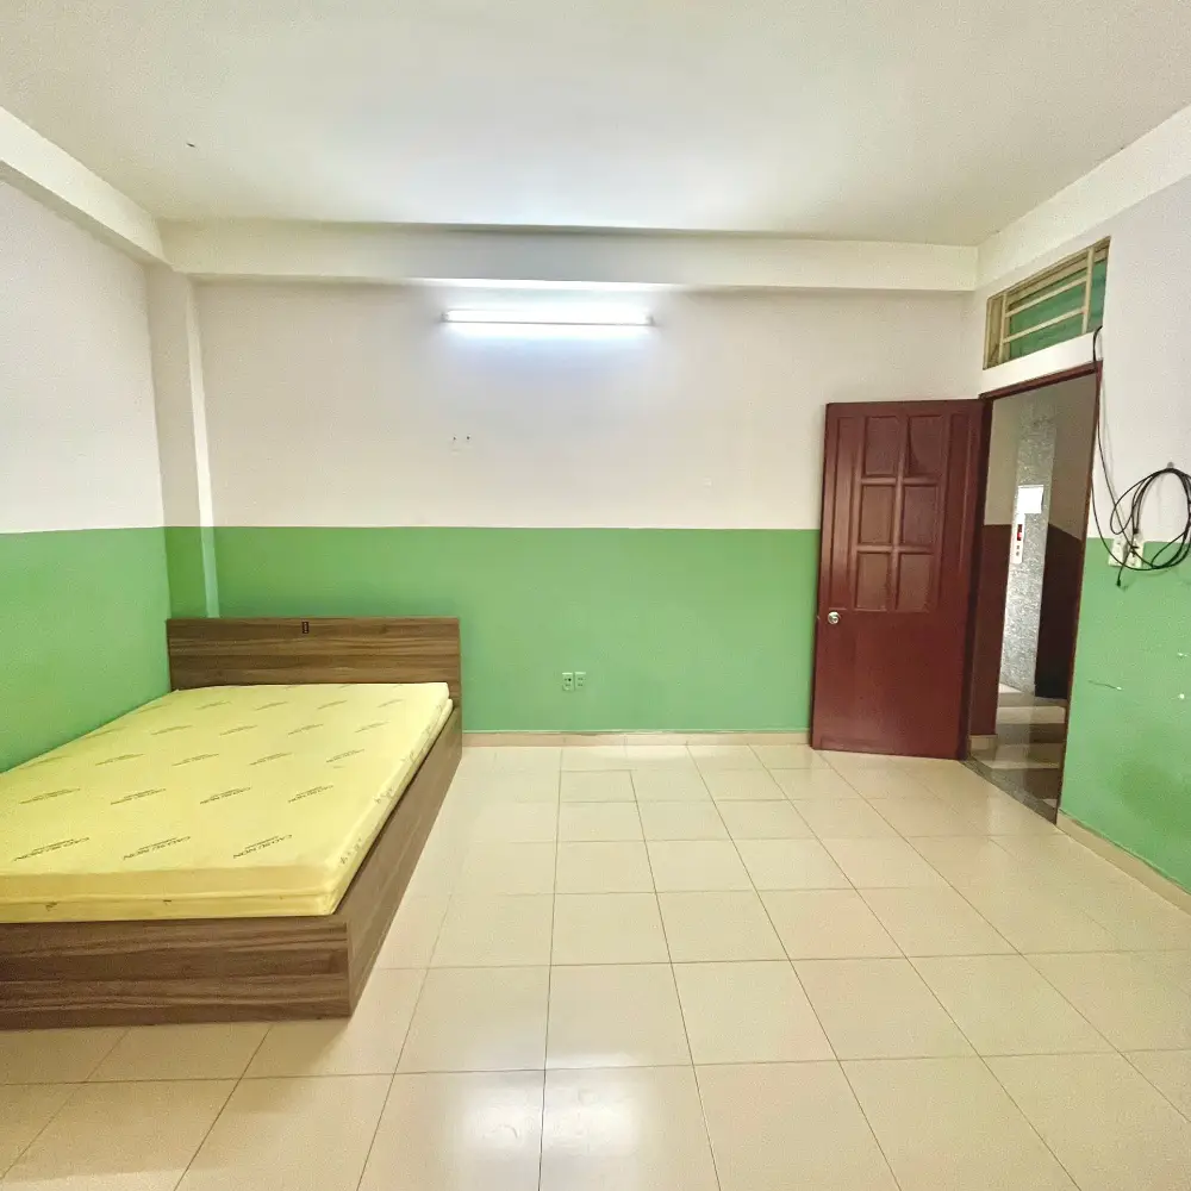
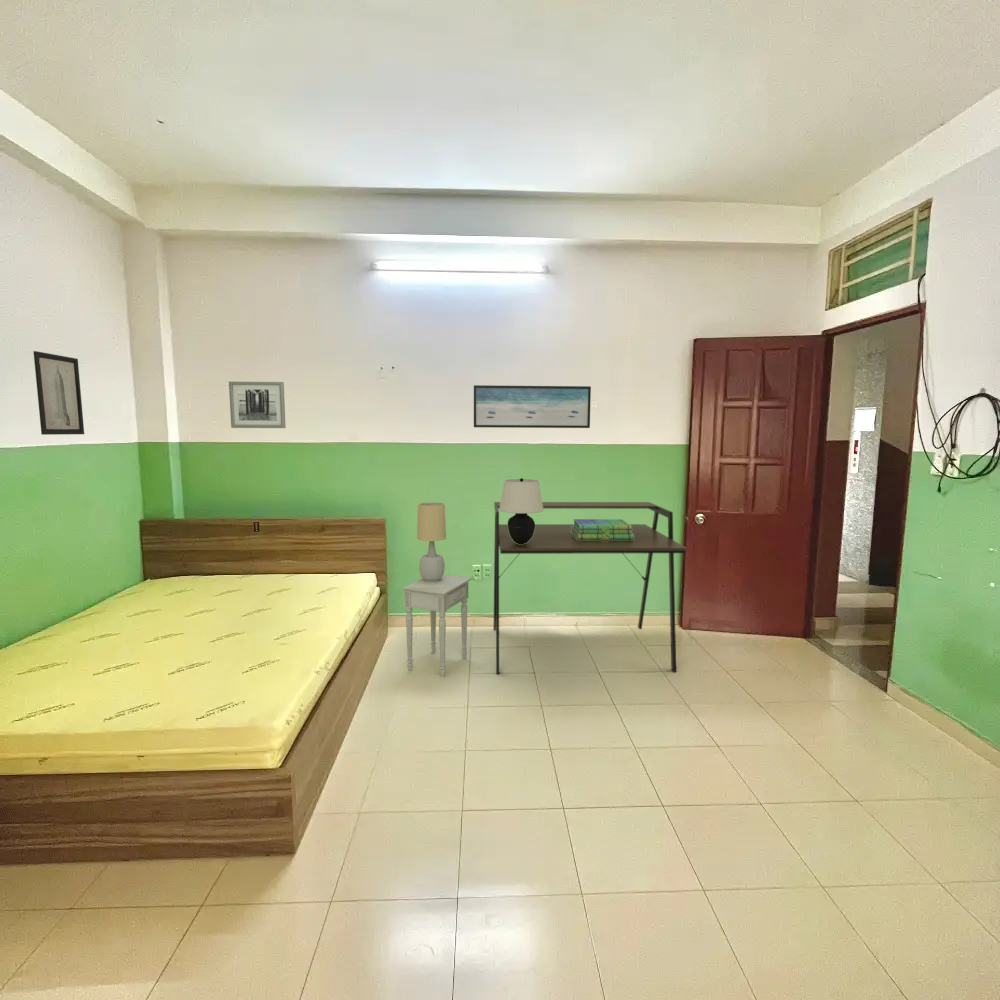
+ wall art (60, 395)
+ wall art (532, 406)
+ nightstand (439, 623)
+ table lamp (521, 510)
+ wall art (257, 405)
+ desk (572, 553)
+ stack of books (601, 529)
+ table lamp (431, 542)
